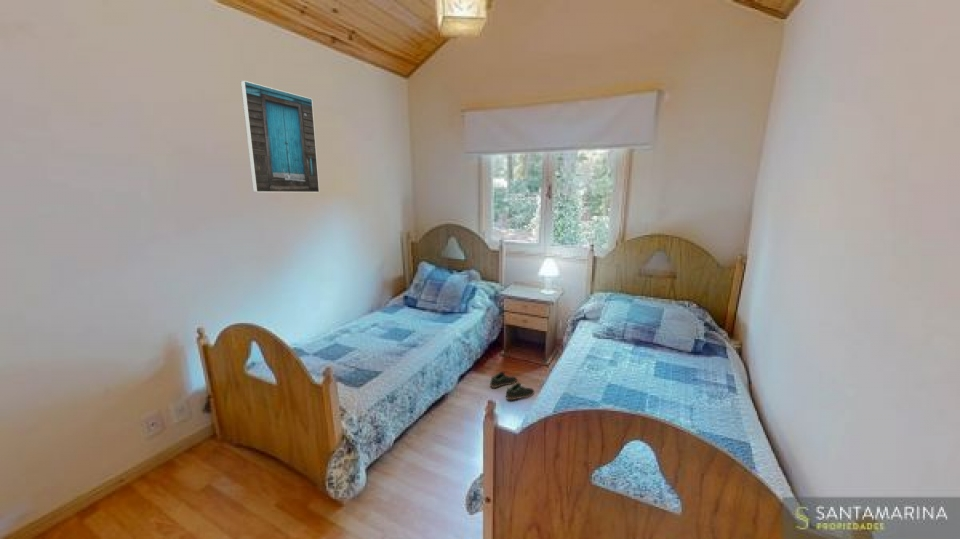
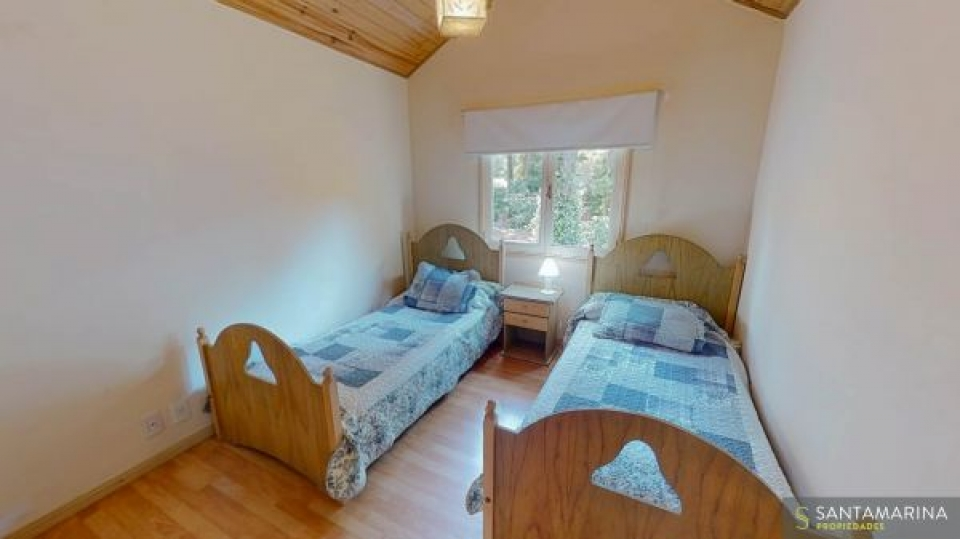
- shoe (511, 383)
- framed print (284, 142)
